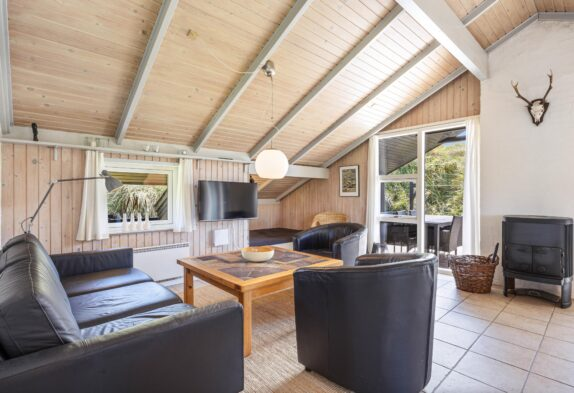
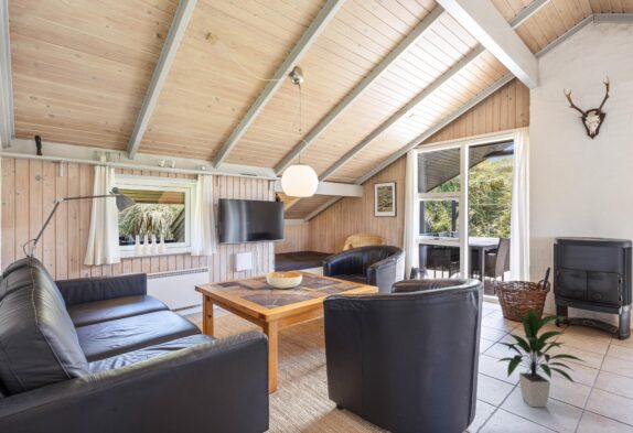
+ indoor plant (534, 353)
